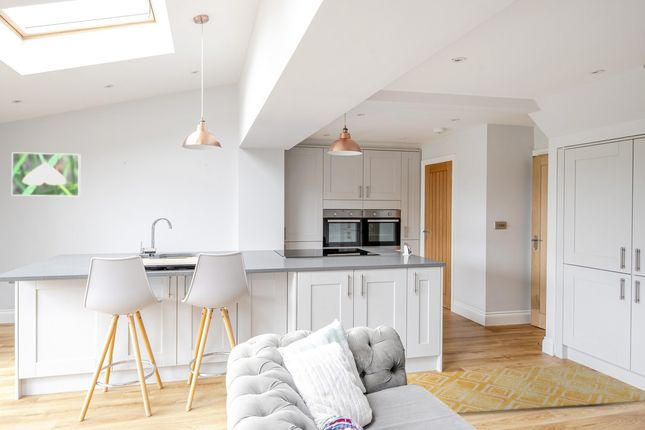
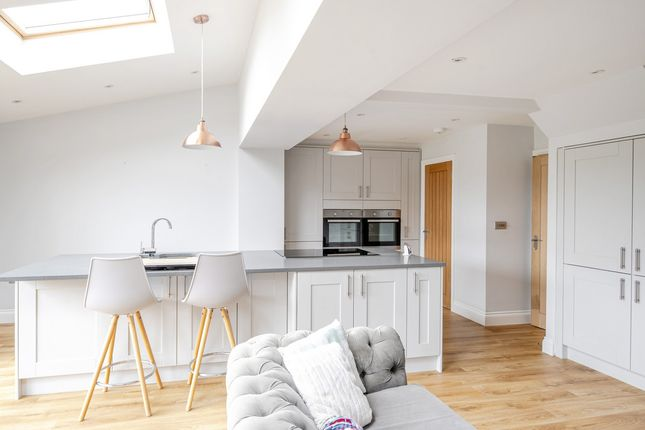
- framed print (46, 174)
- rug (468, 389)
